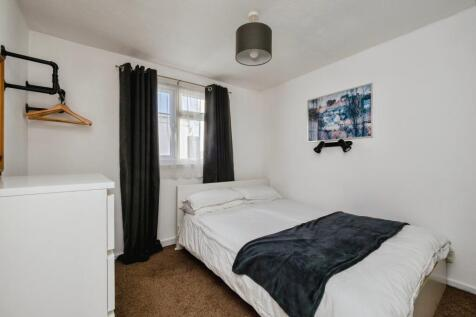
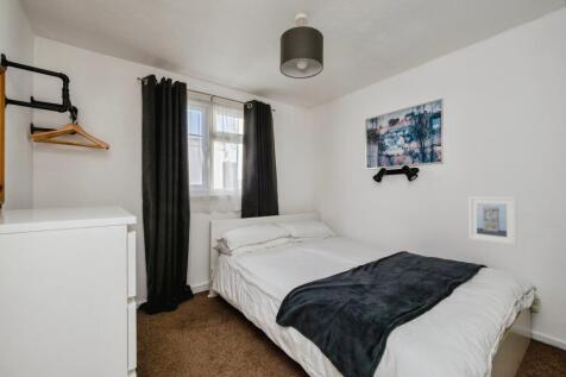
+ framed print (491, 219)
